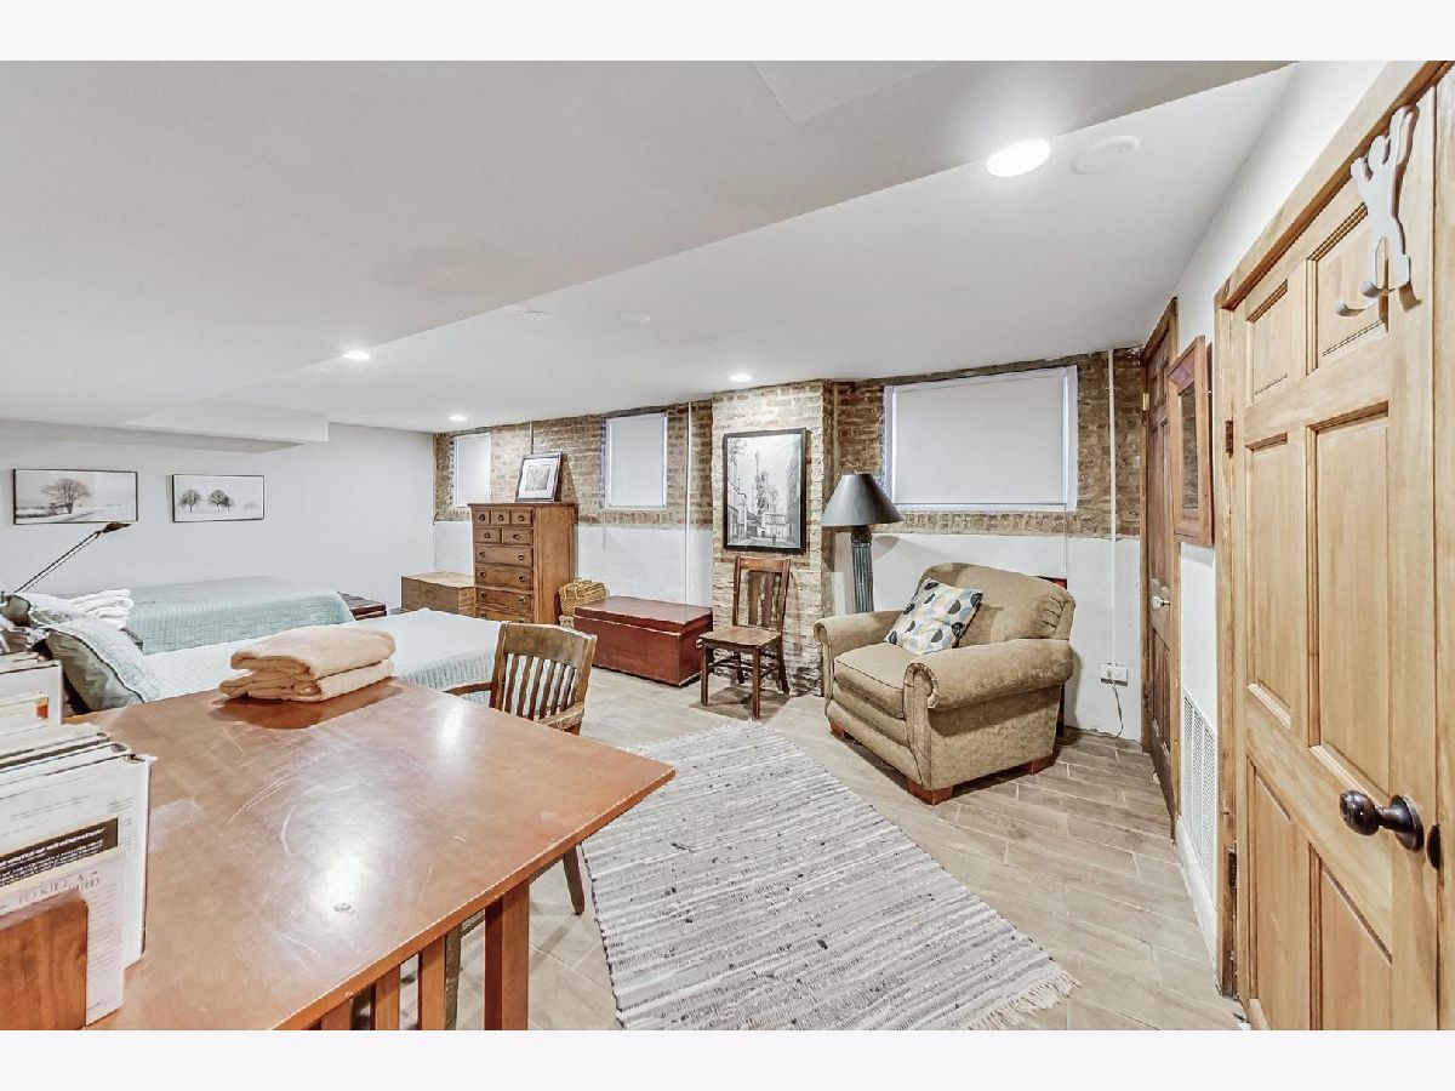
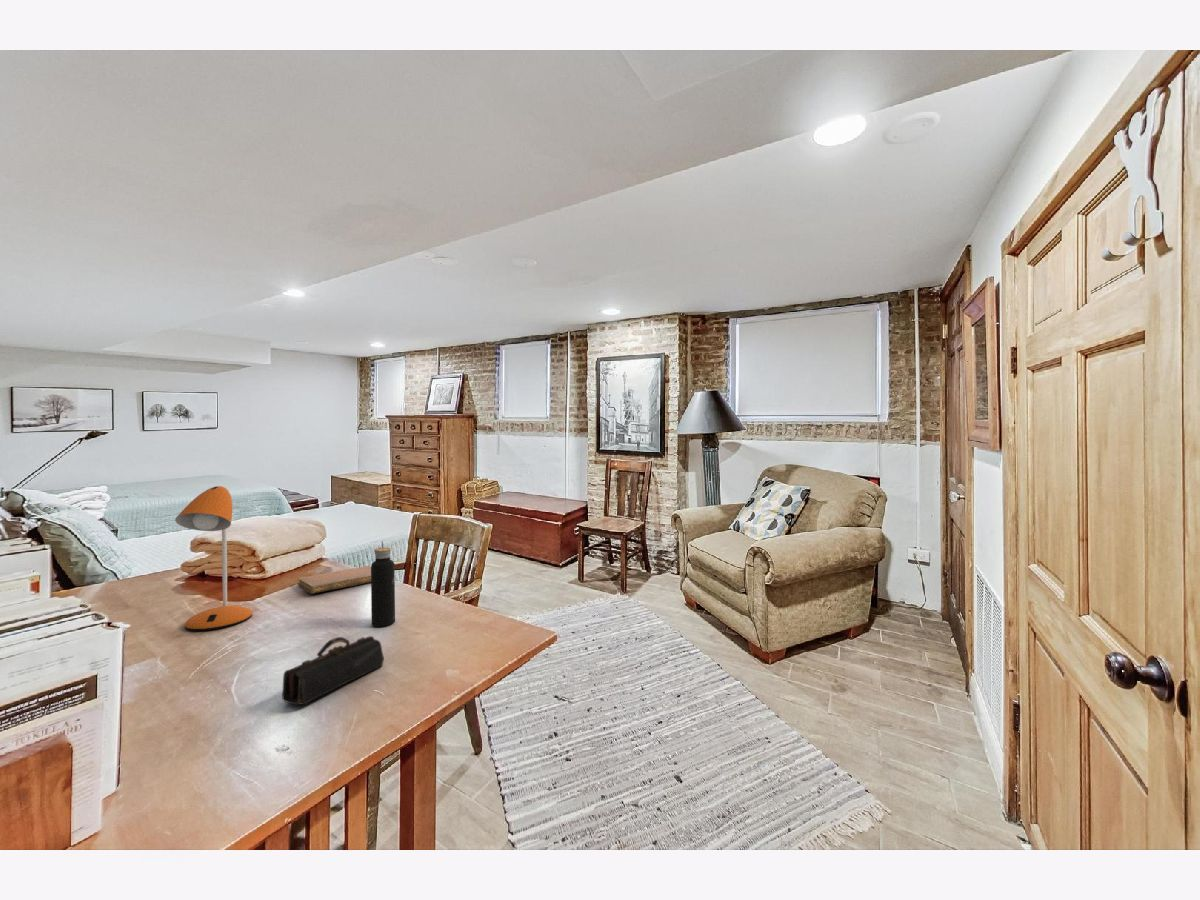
+ desk lamp (222, 555)
+ pencil case (336, 659)
+ notebook (342, 578)
+ water bottle (383, 582)
